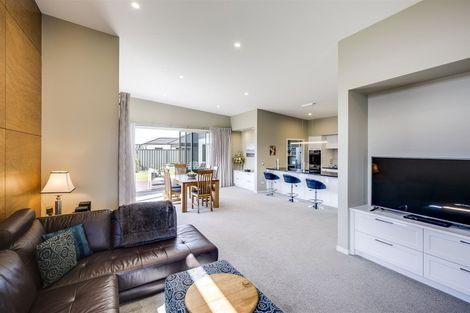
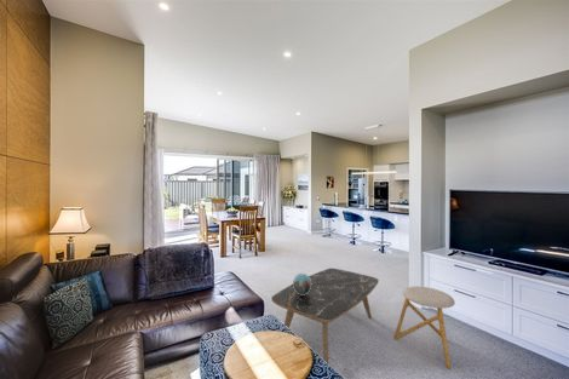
+ stool (430, 322)
+ coffee table (329, 308)
+ decorative sphere (301, 283)
